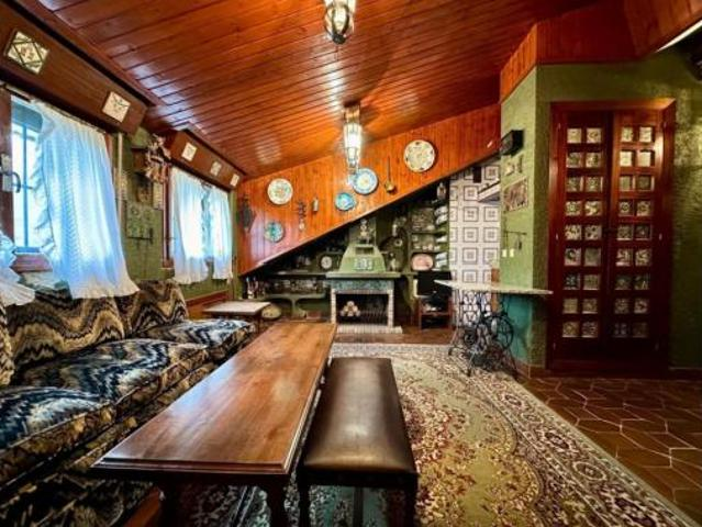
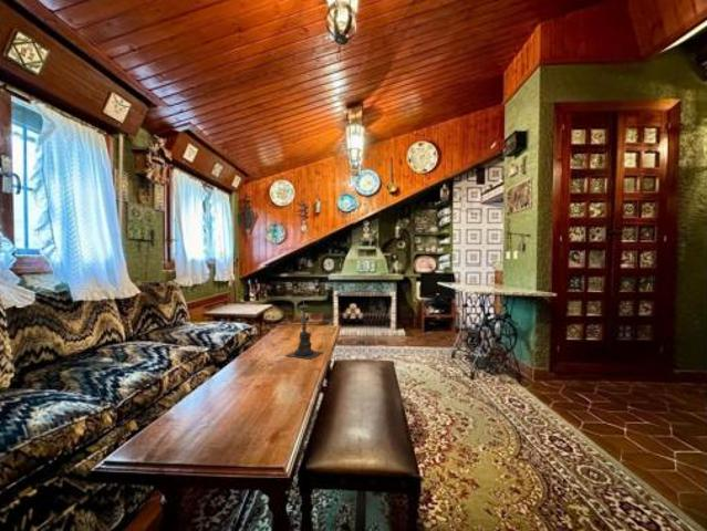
+ candle holder (304, 325)
